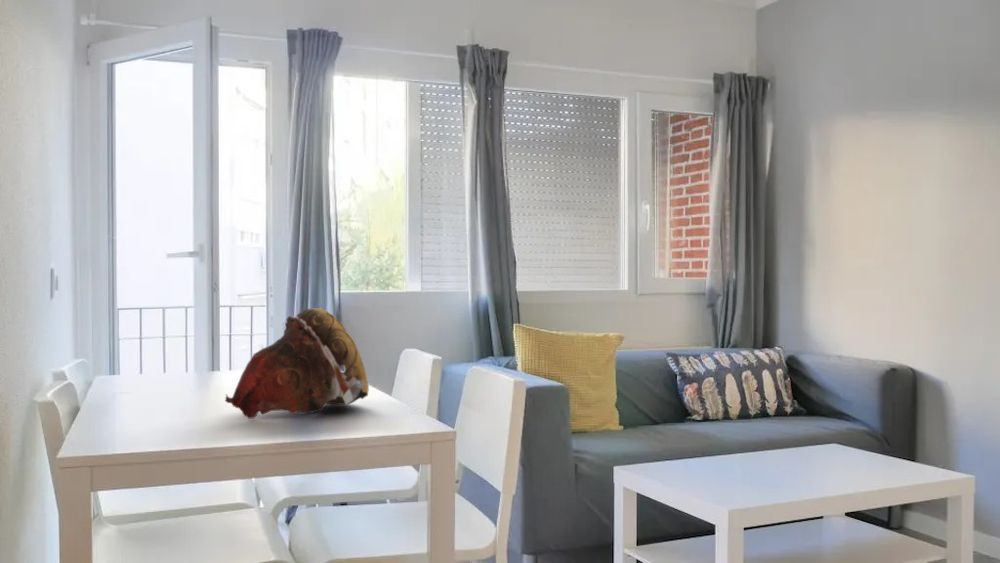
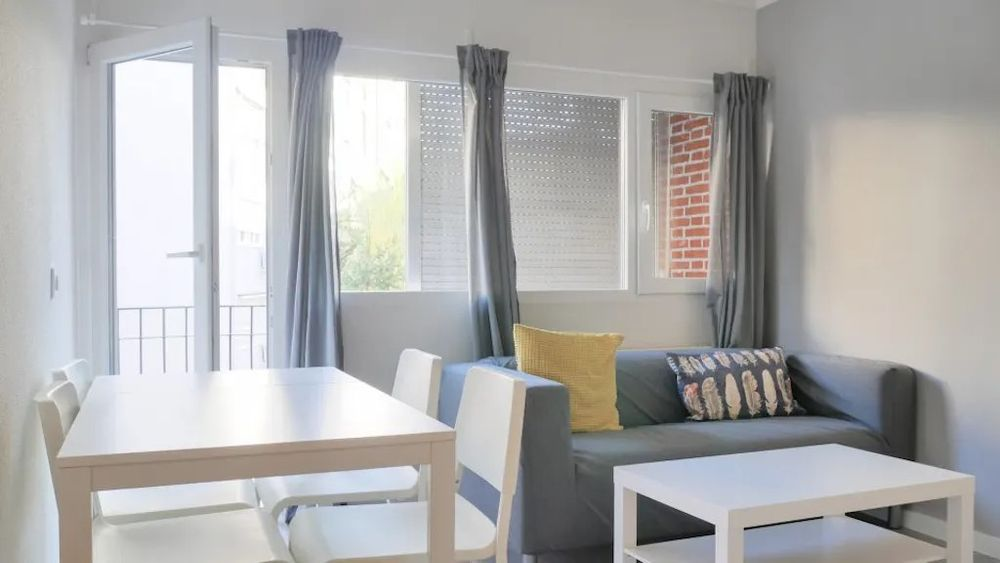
- decorative bowl (295, 359)
